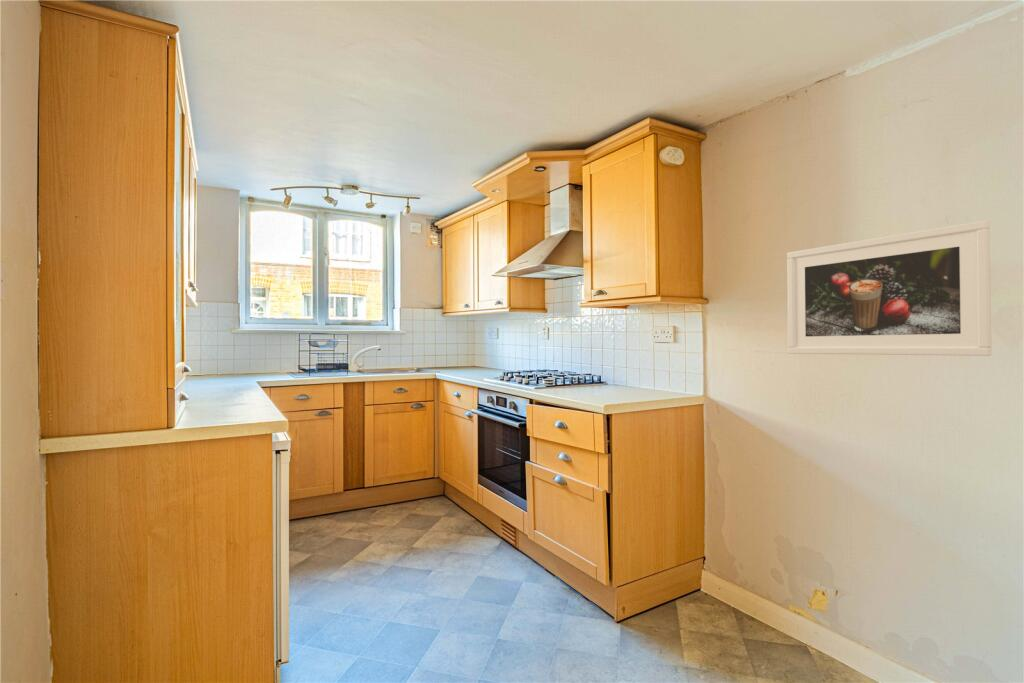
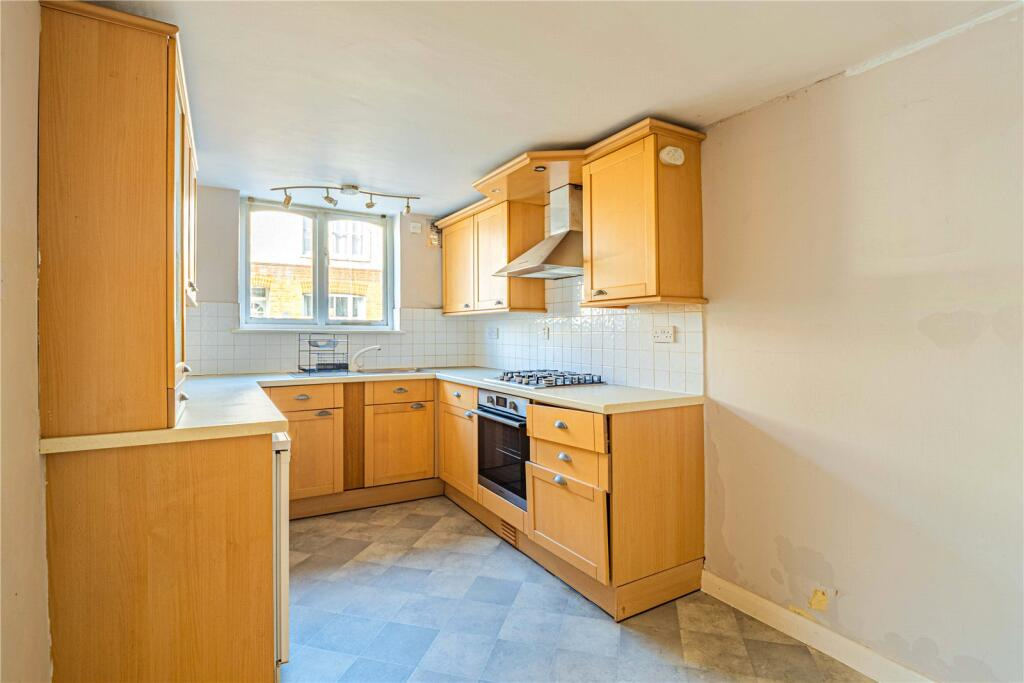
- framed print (874, 296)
